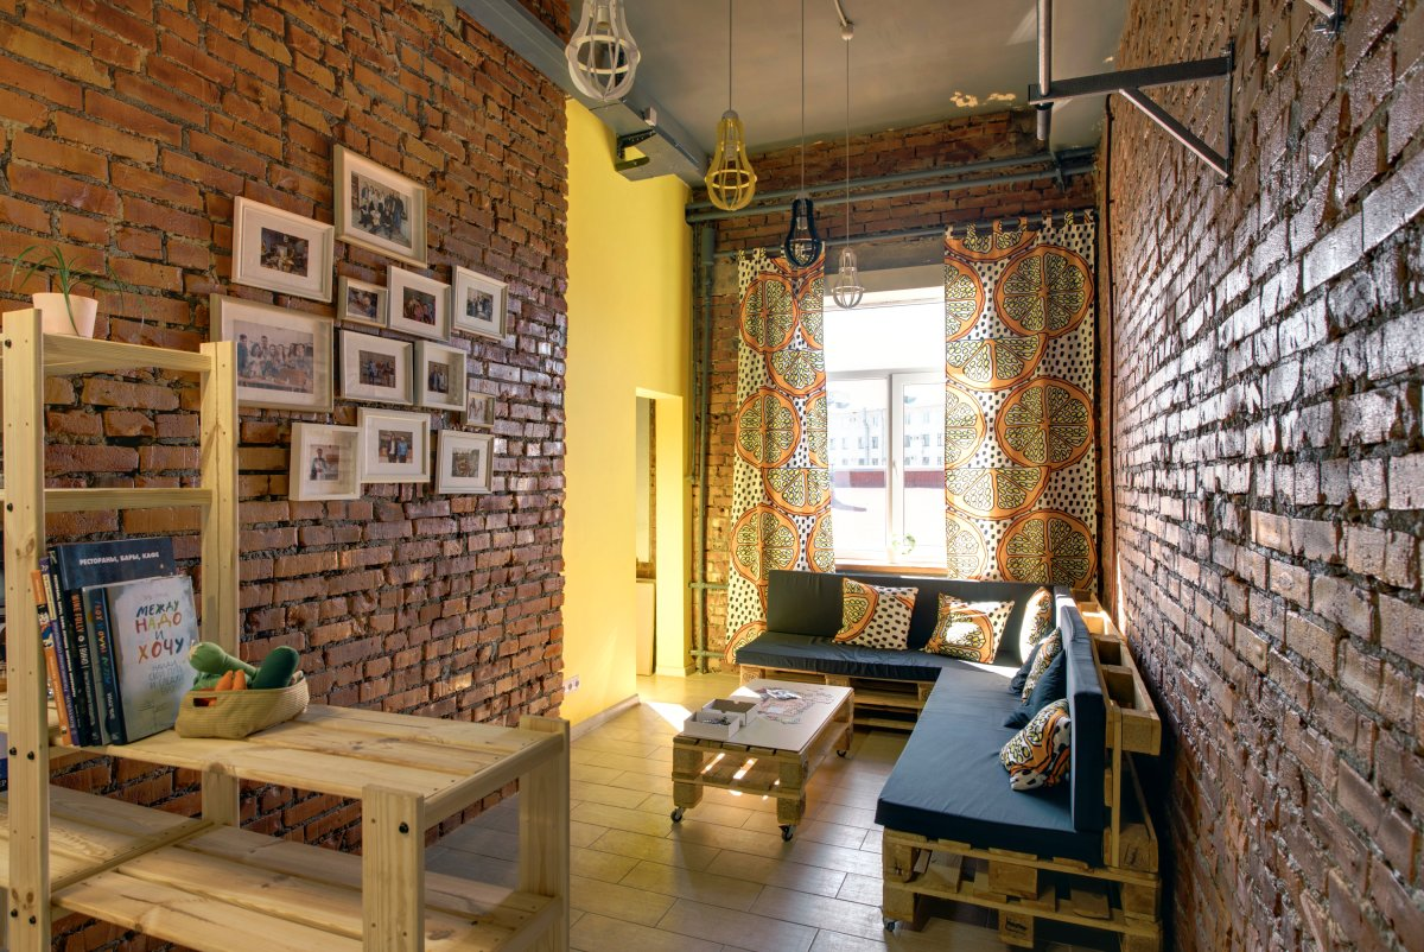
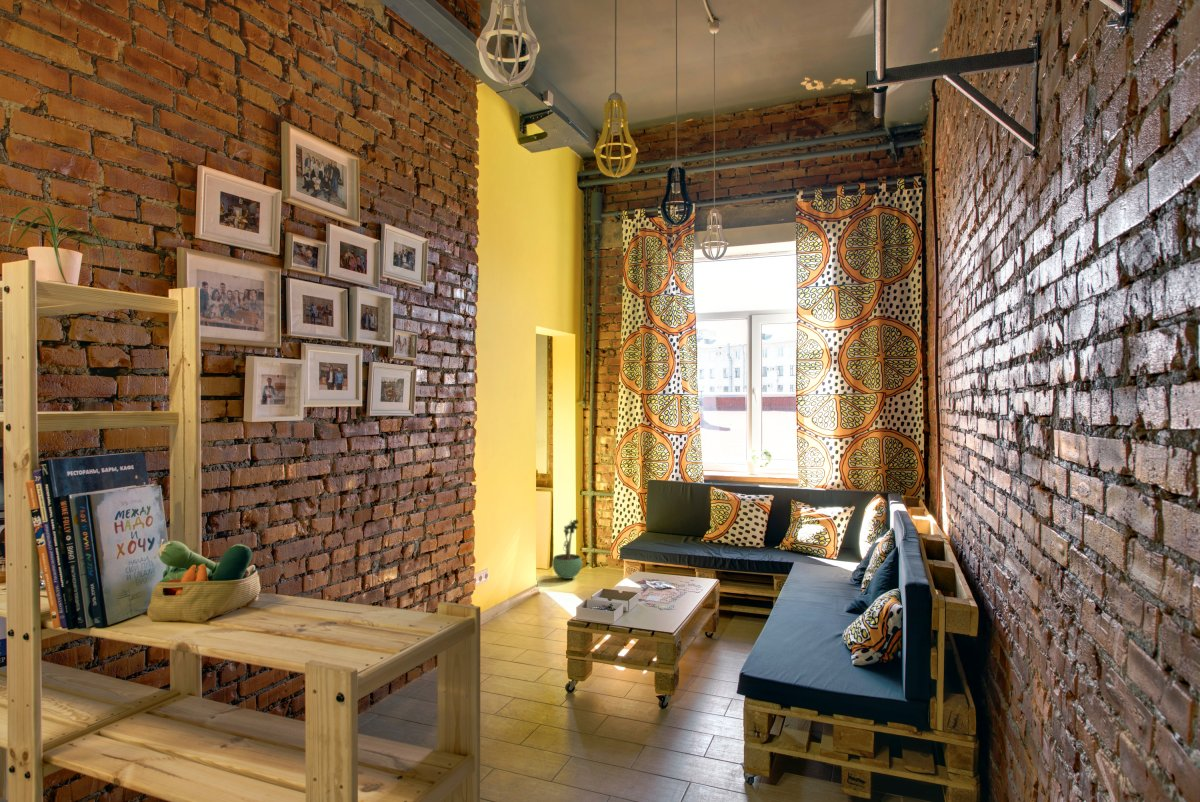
+ potted plant (567, 548)
